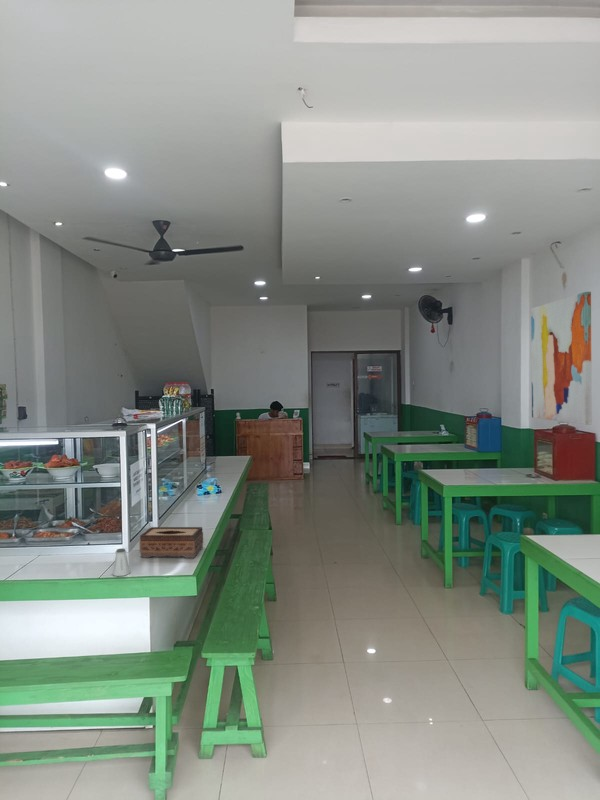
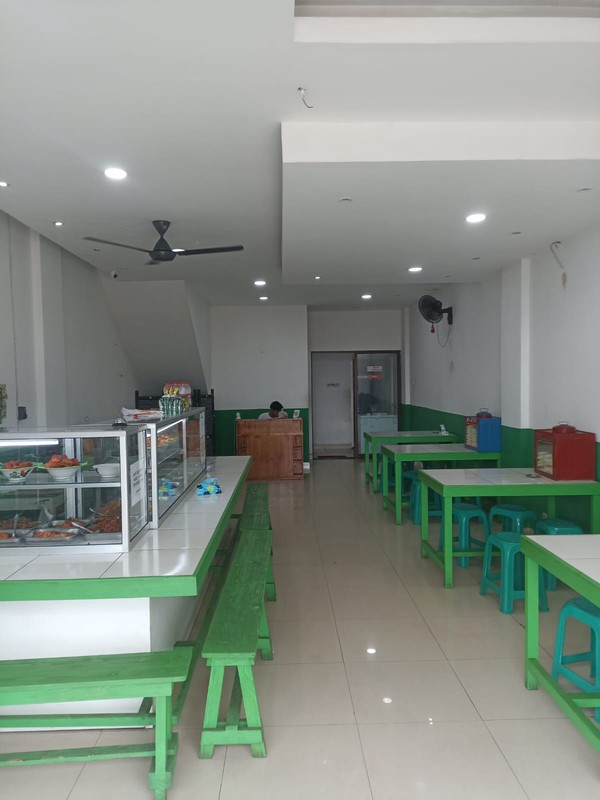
- saltshaker (121, 561)
- tissue box (172, 541)
- wall art (558, 360)
